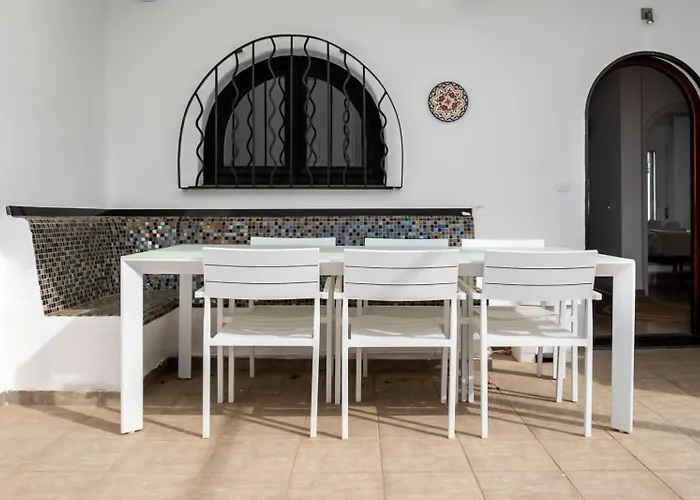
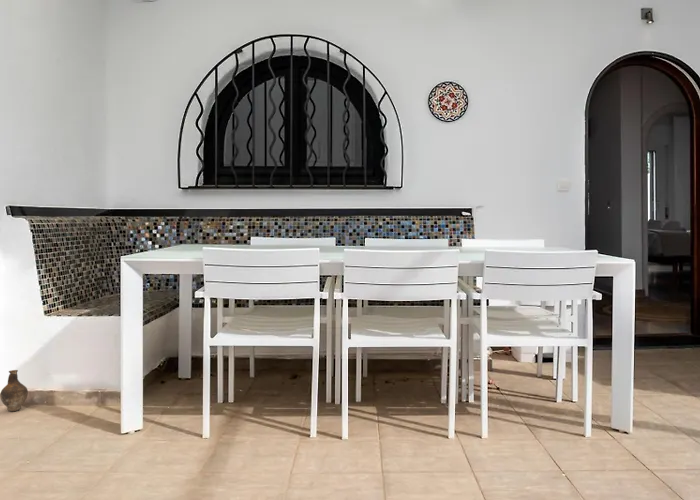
+ ceramic jug (14, 390)
